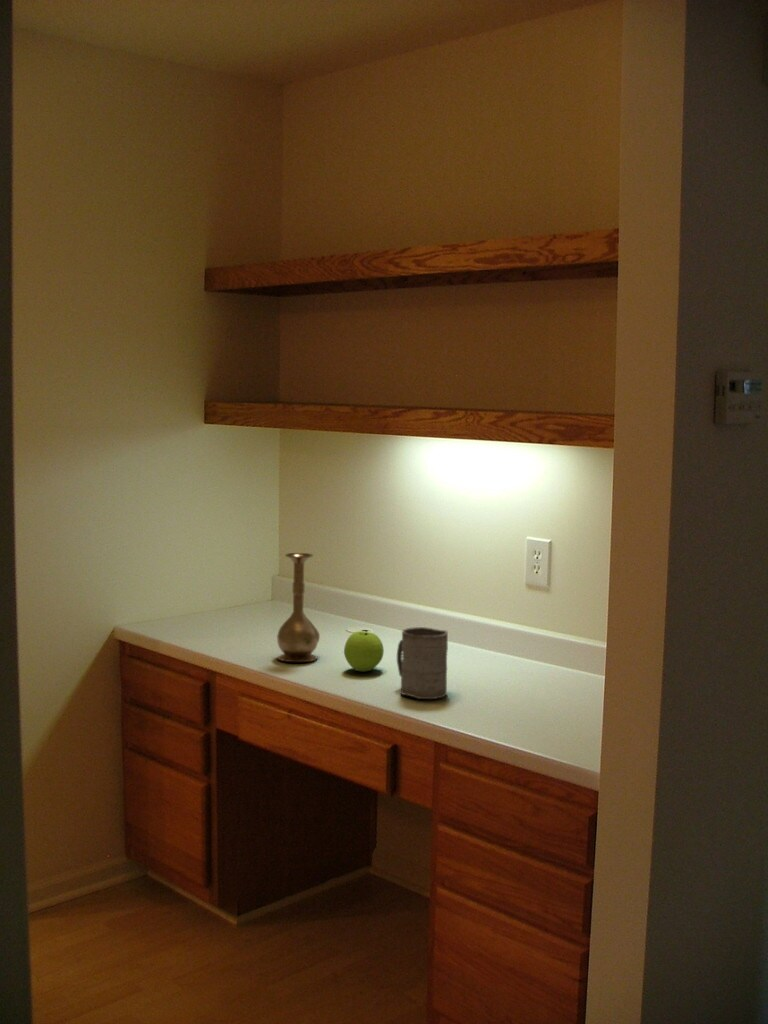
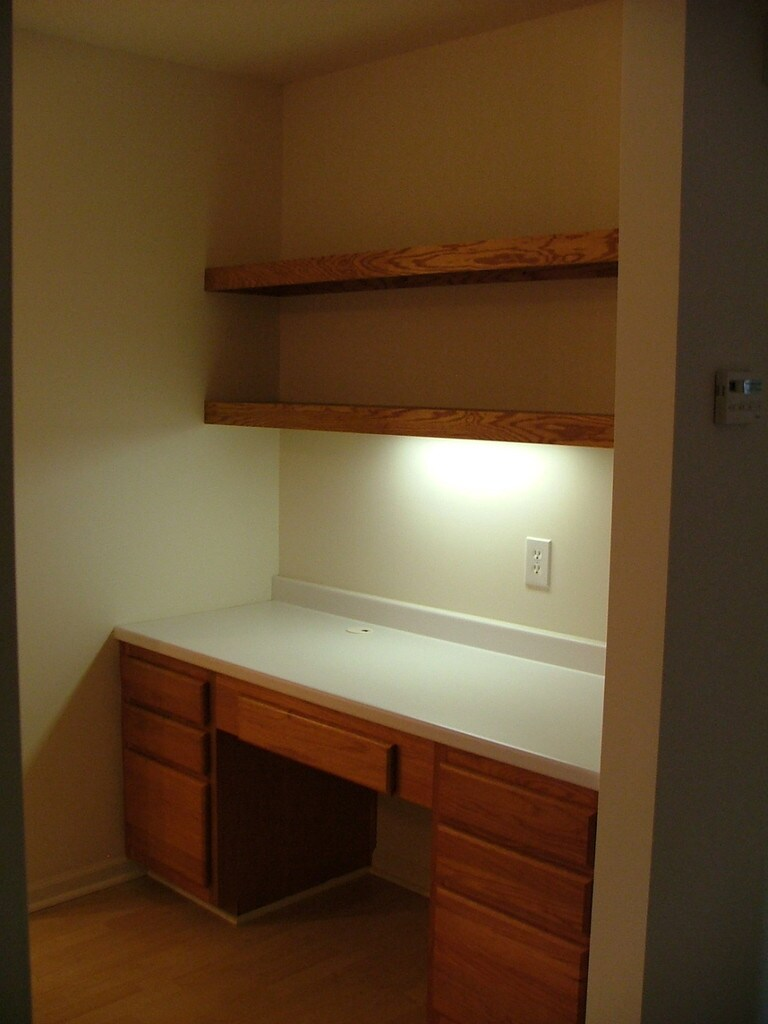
- mug (419, 661)
- apple (363, 651)
- vase (298, 606)
